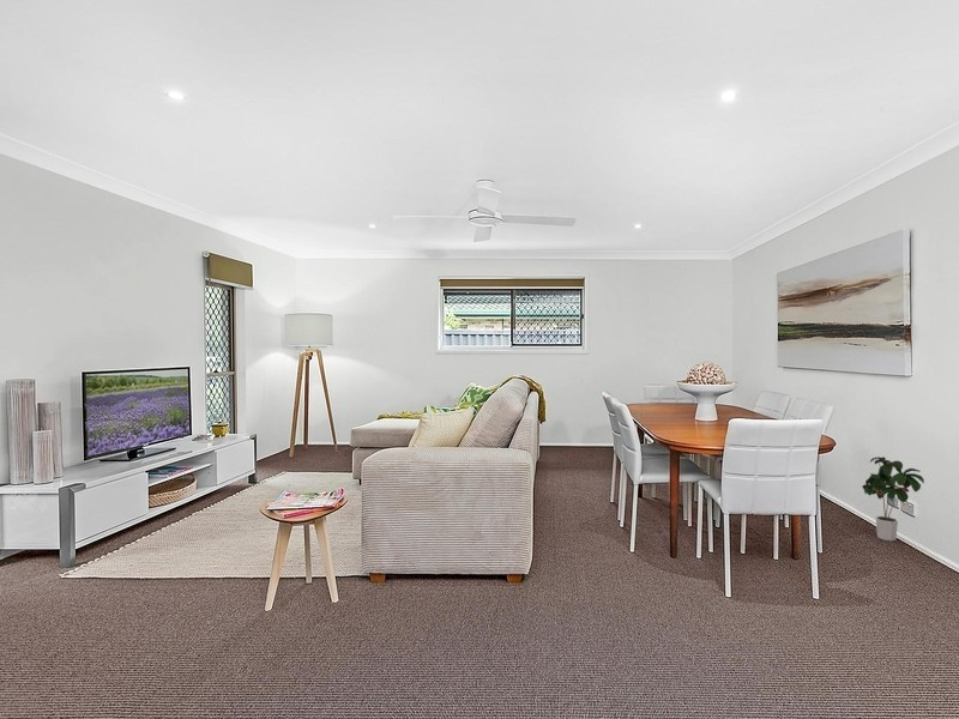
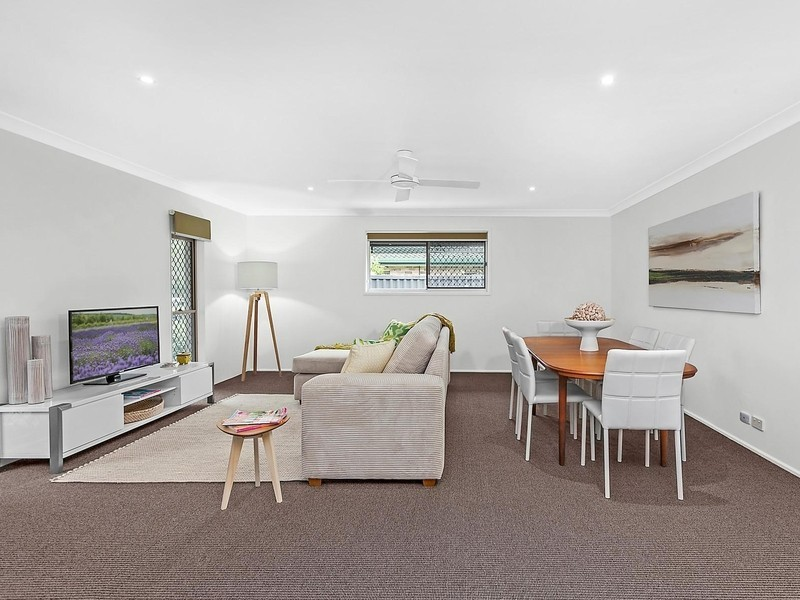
- potted plant (888, 497)
